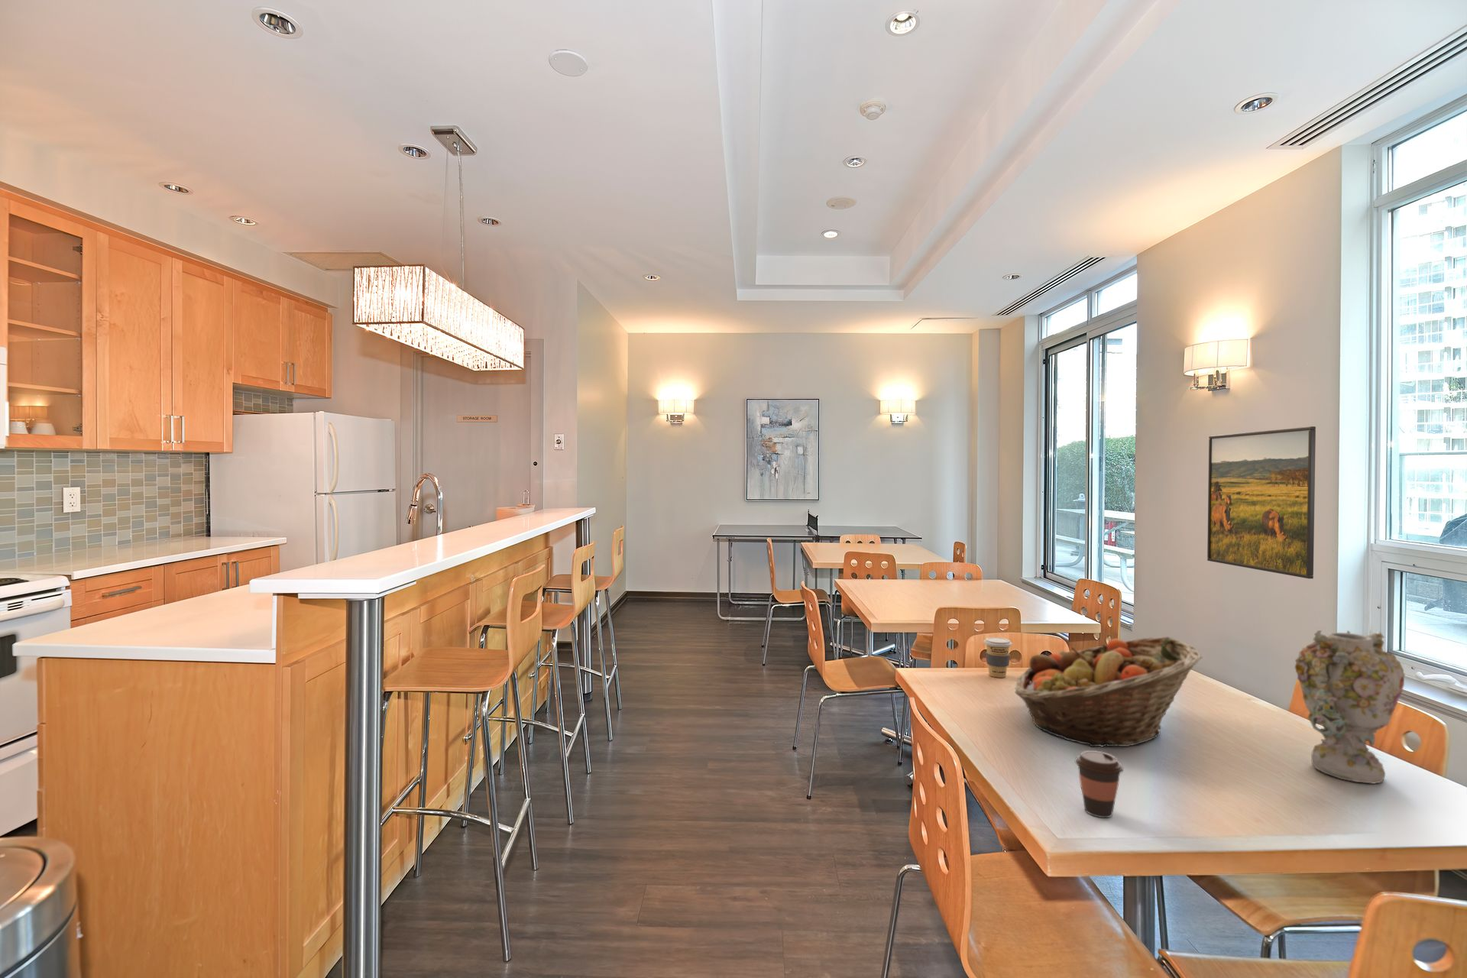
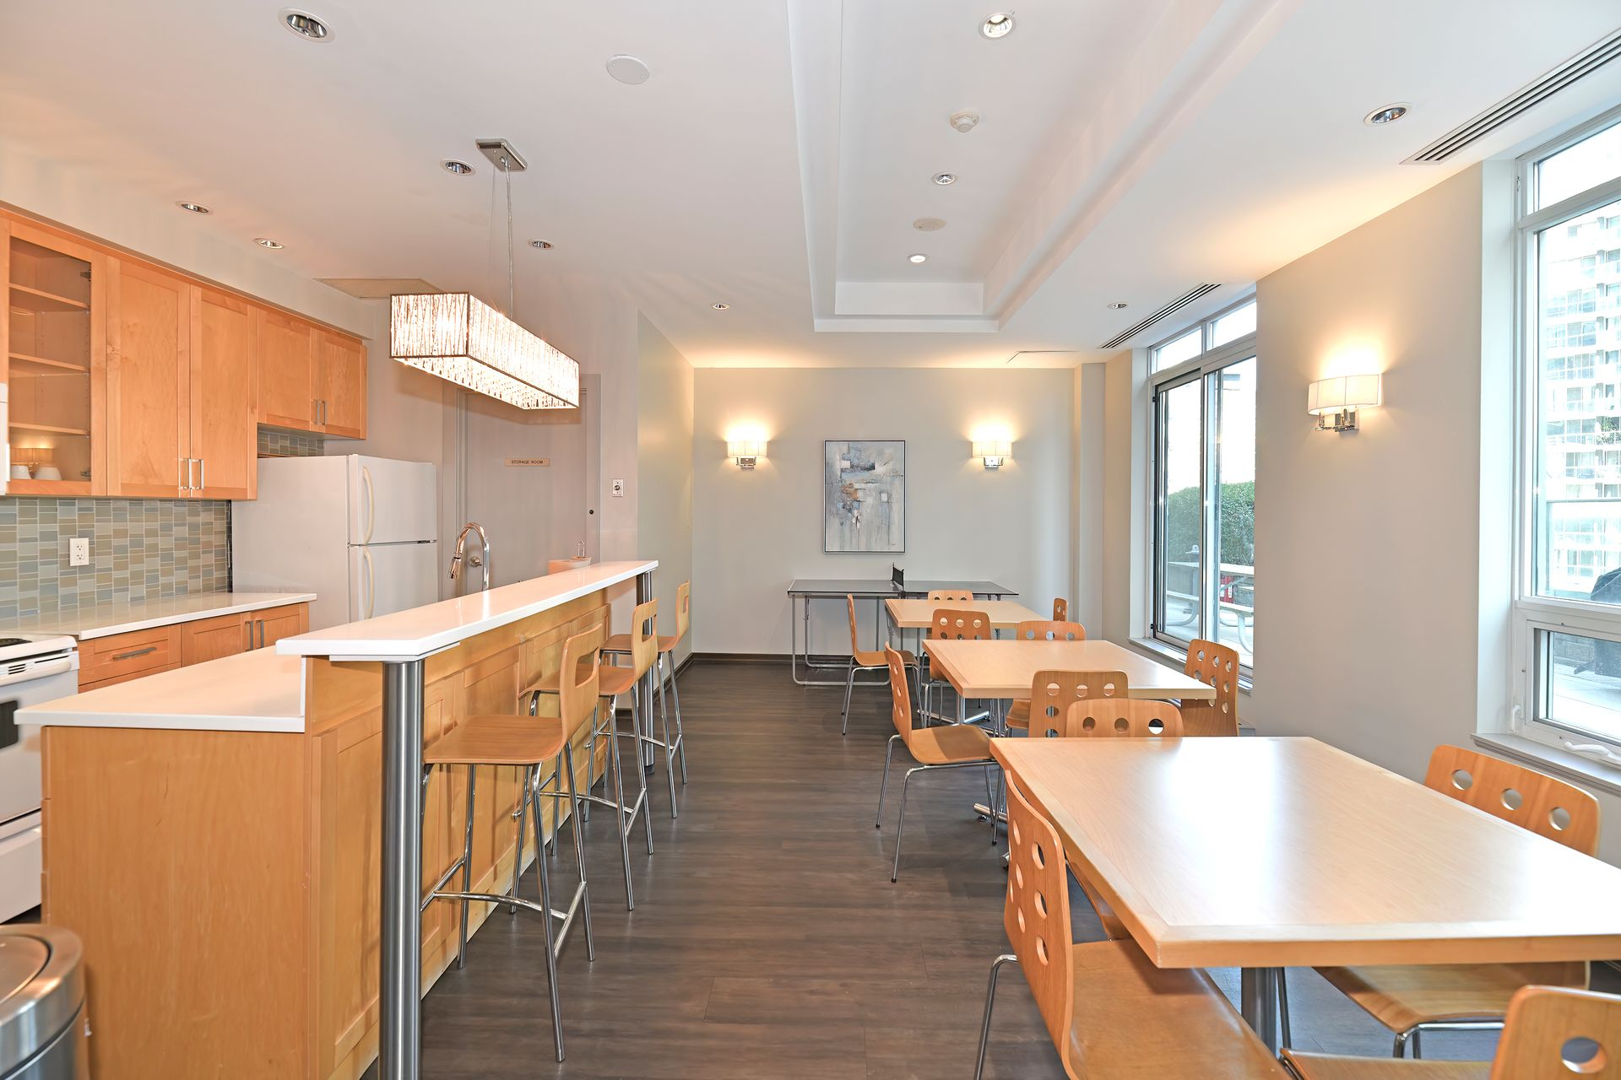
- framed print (1255, 500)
- vase (1348, 699)
- fruit basket (1102, 682)
- coffee cup (1098, 784)
- coffee cup (997, 657)
